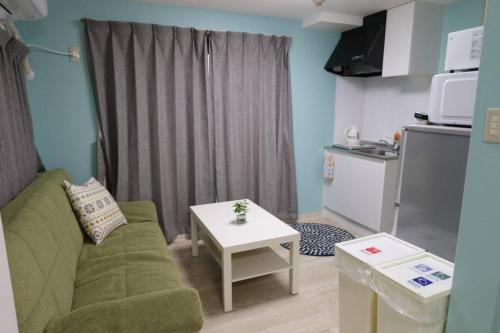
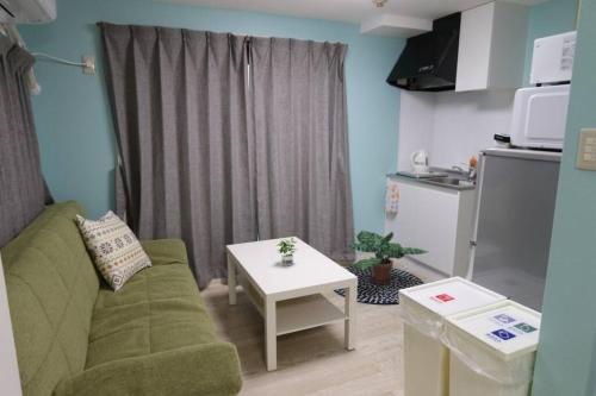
+ potted plant (378, 253)
